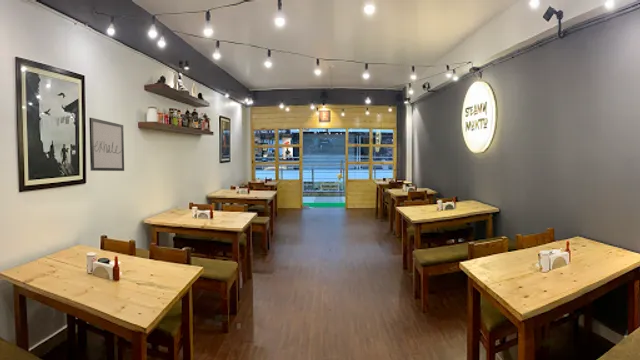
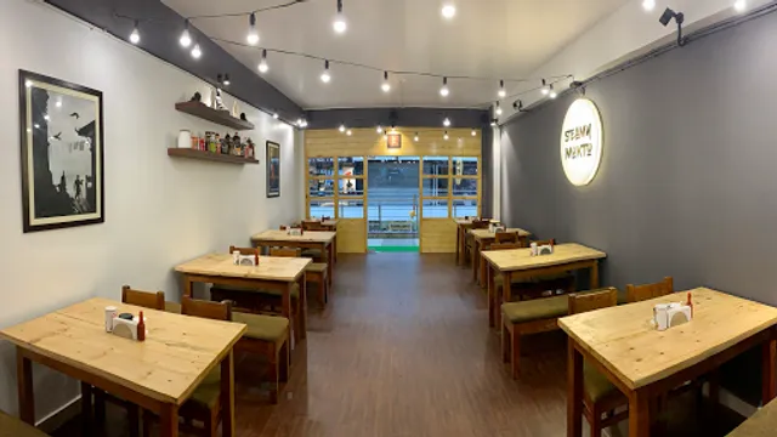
- wall art (108, 146)
